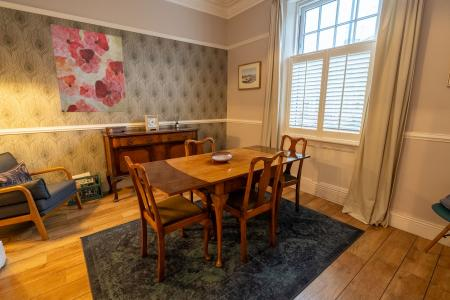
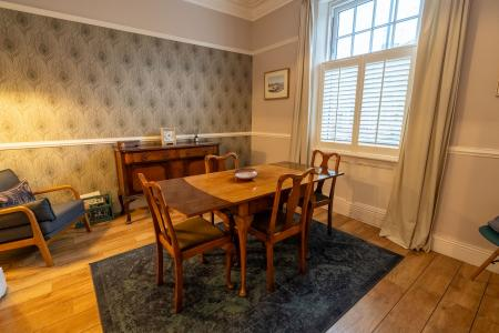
- wall art (92, 73)
